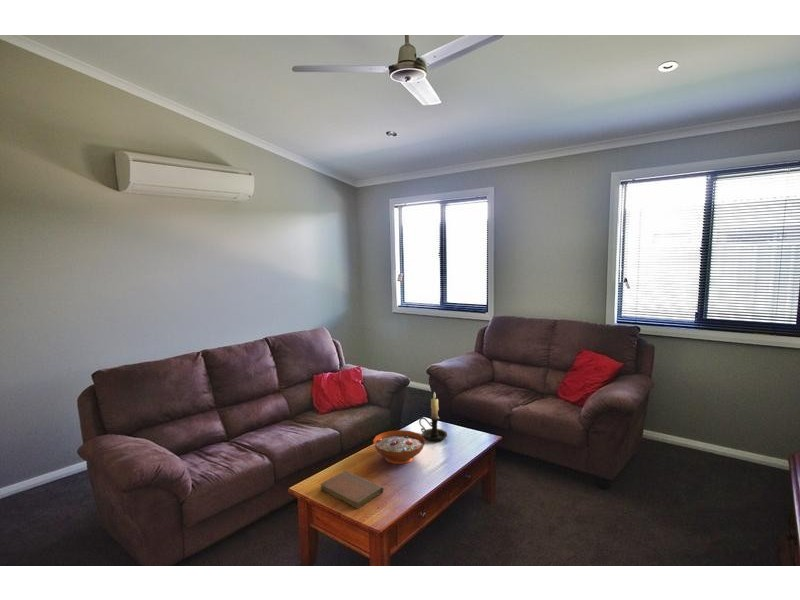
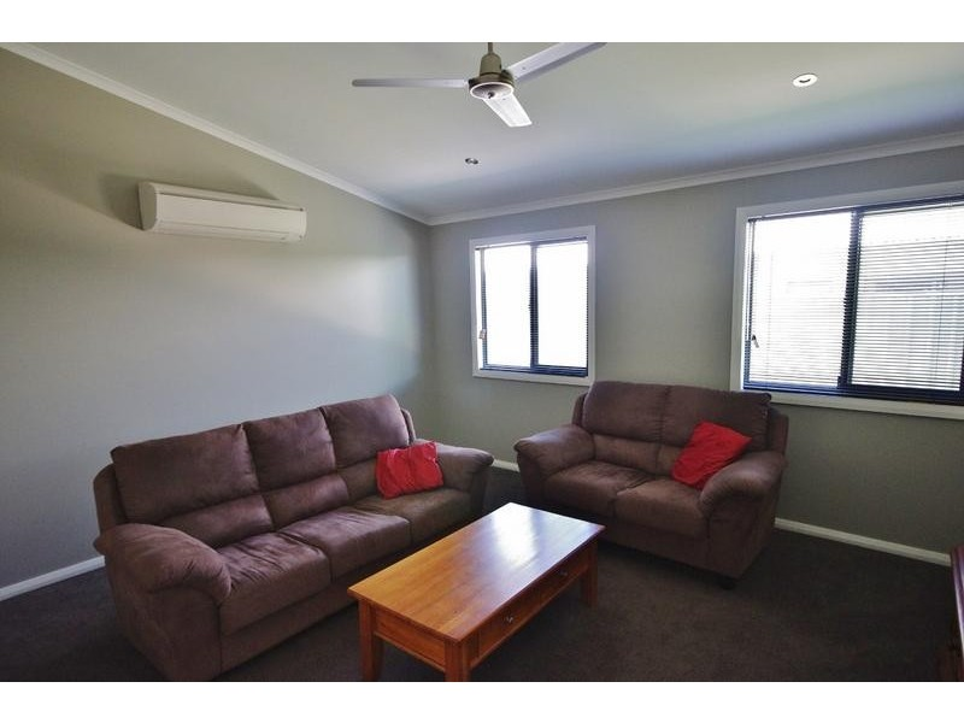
- decorative bowl (399, 448)
- candle holder (432, 413)
- notebook (351, 487)
